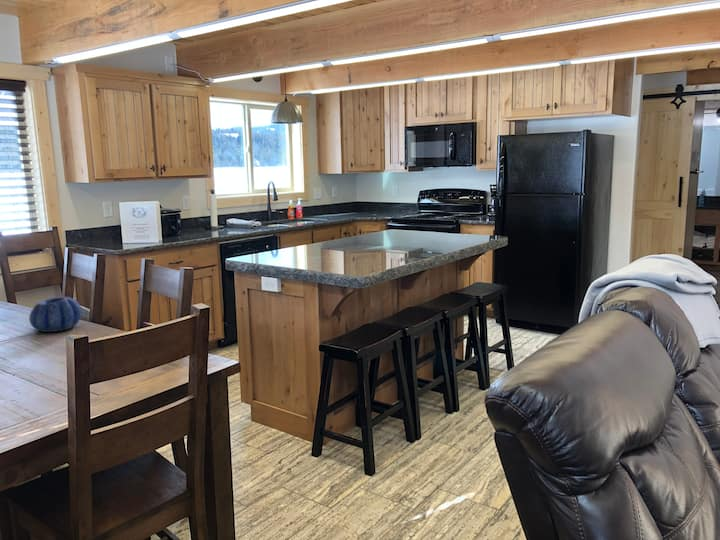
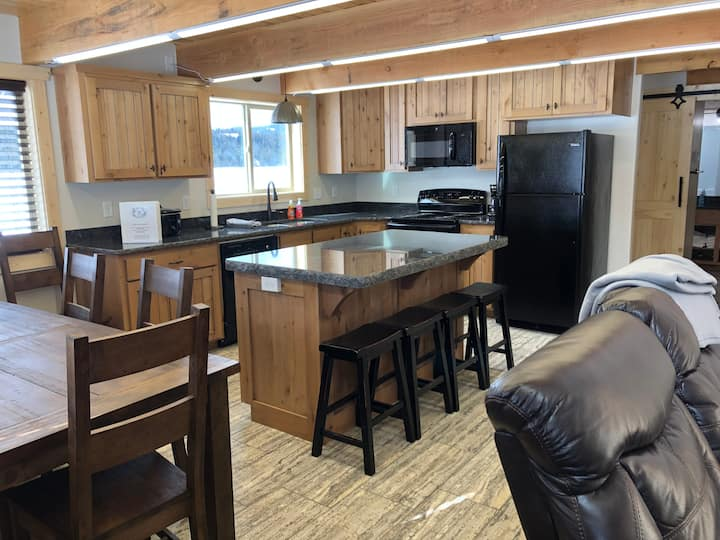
- decorative bowl (55, 313)
